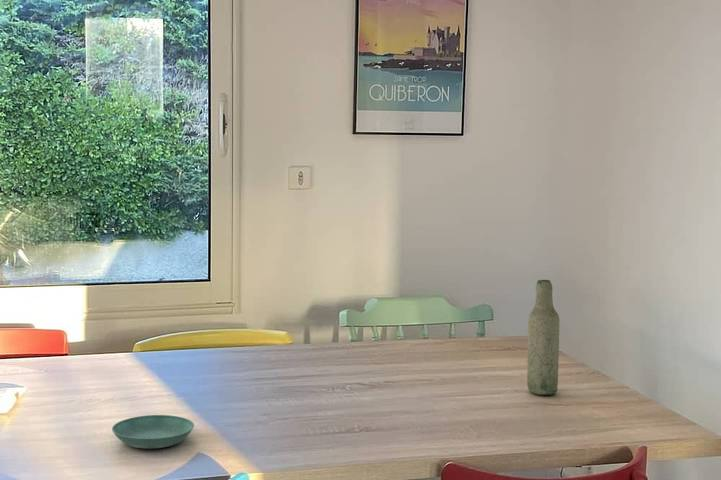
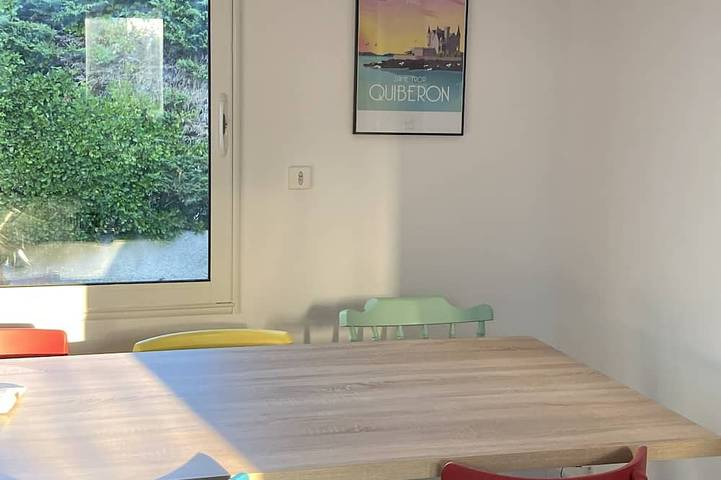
- bottle (544, 336)
- saucer (153, 432)
